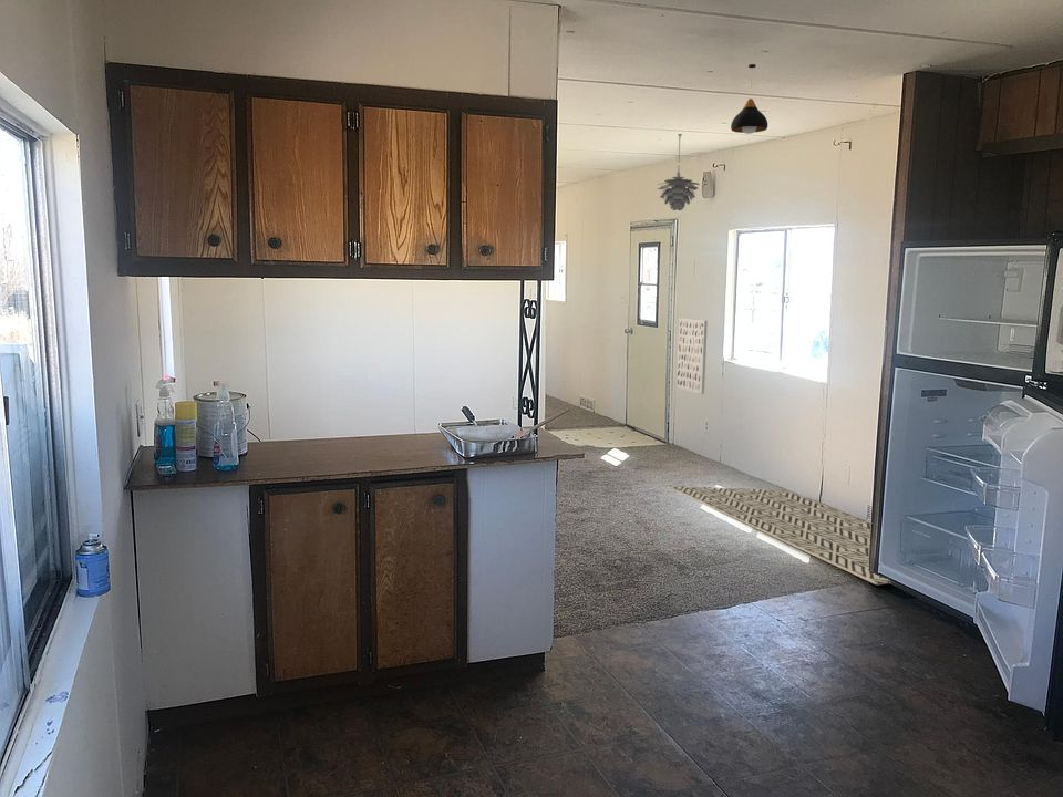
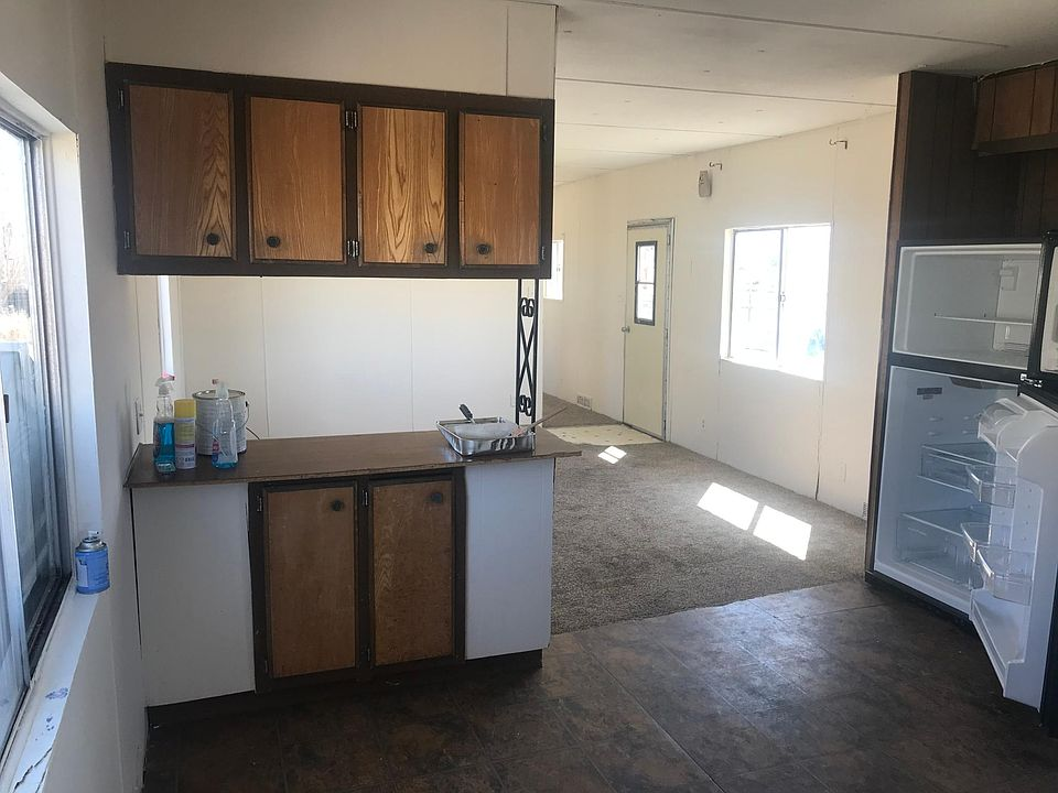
- wall art (691, 355)
- rug (781, 511)
- pendant light (750, 99)
- pendant light (678, 172)
